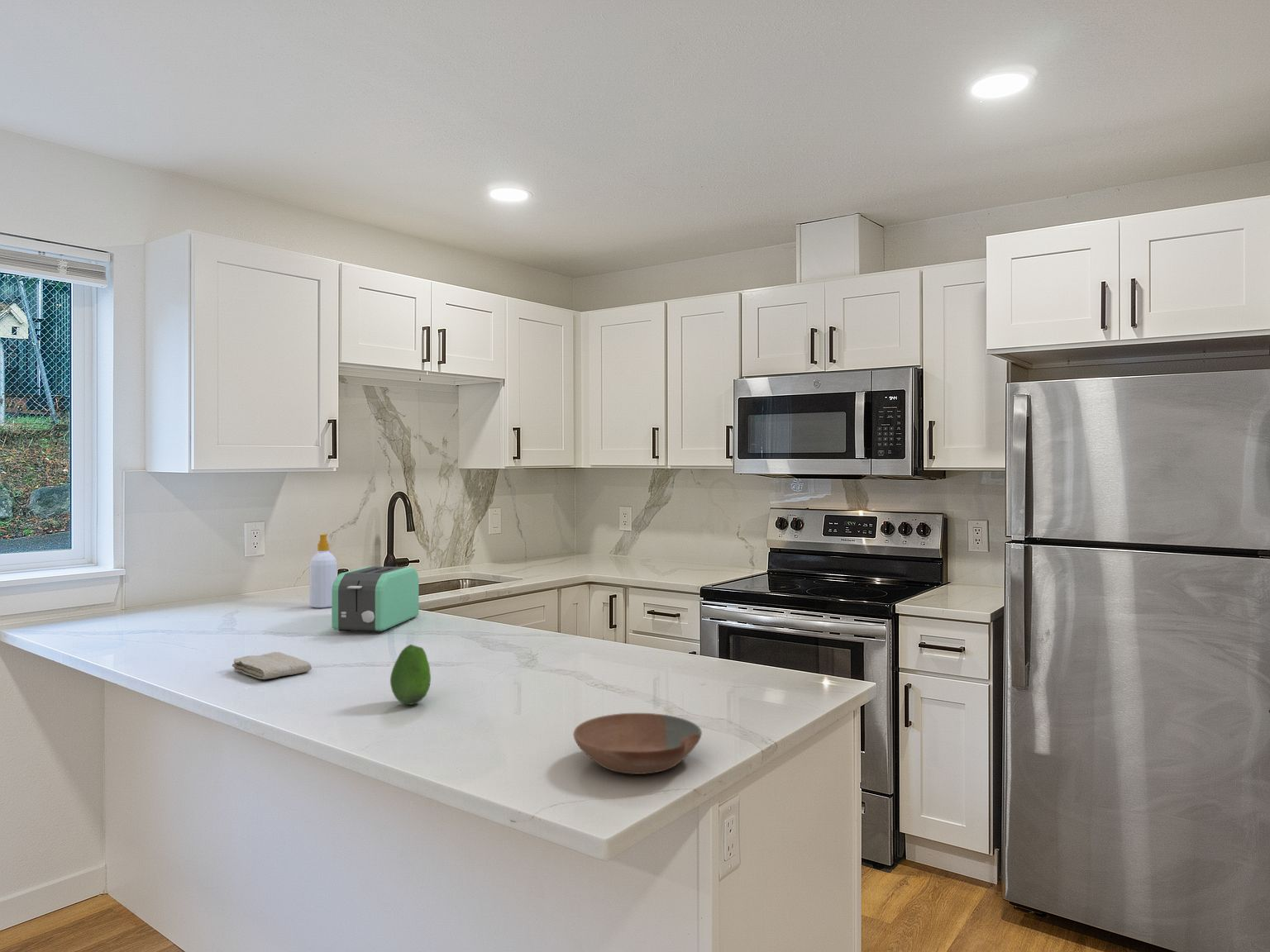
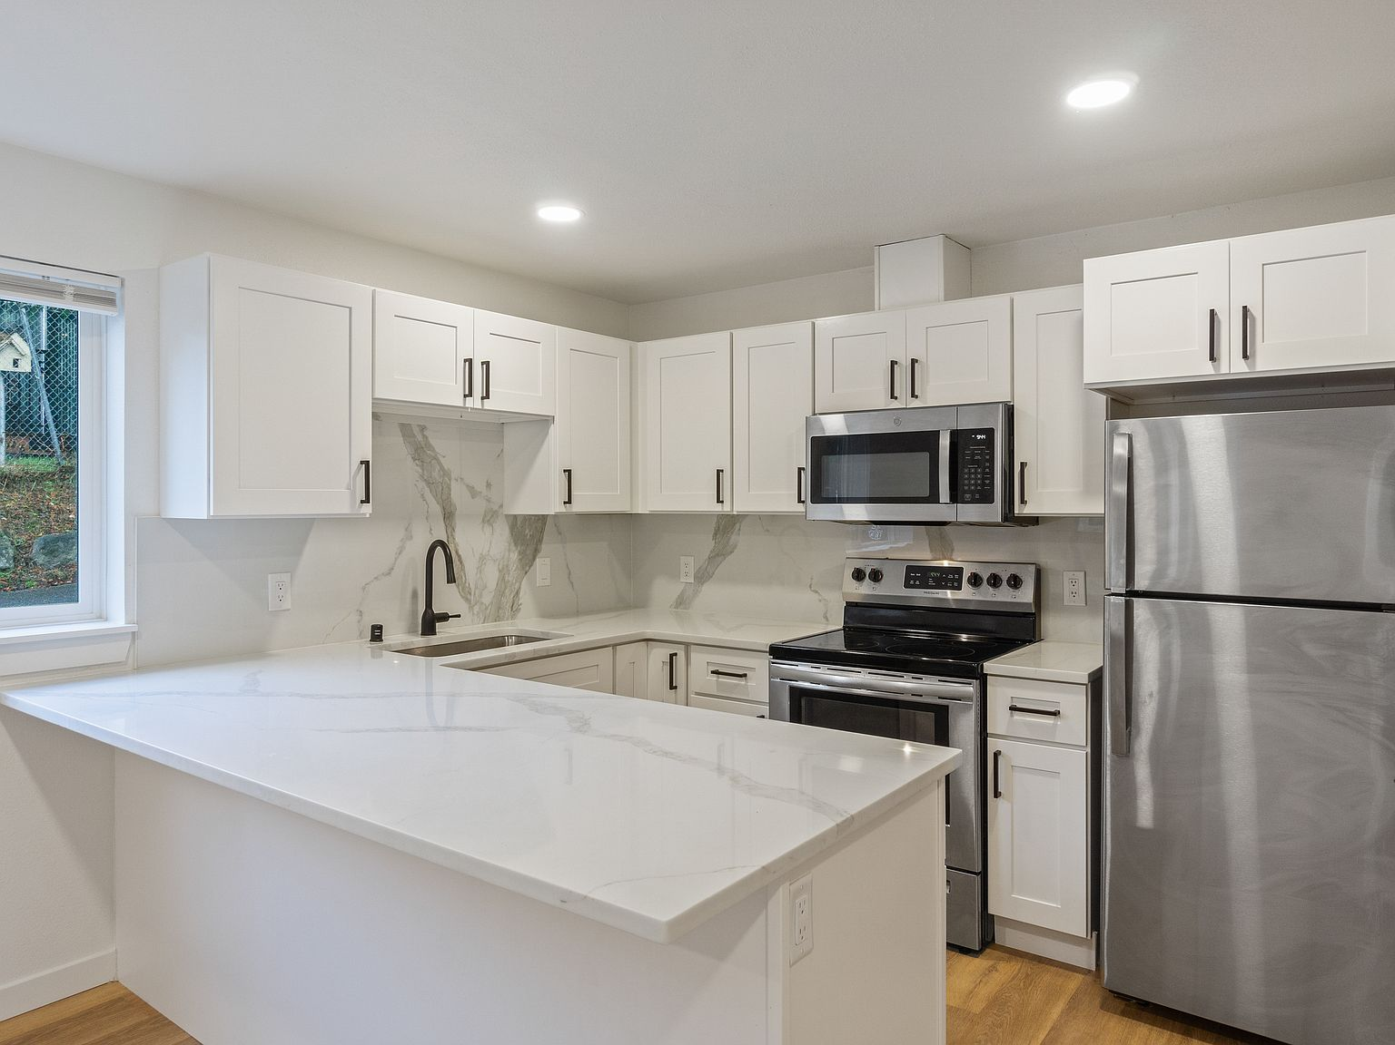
- fruit (410, 674)
- washcloth (270, 664)
- bowl (637, 745)
- soap bottle (323, 569)
- toaster (377, 597)
